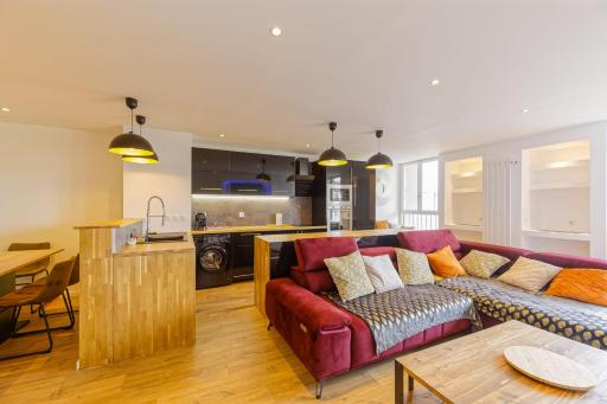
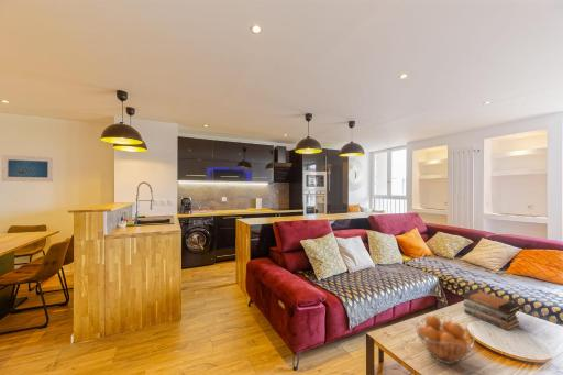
+ fruit basket (442, 338)
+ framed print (29, 168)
+ book stack (489, 308)
